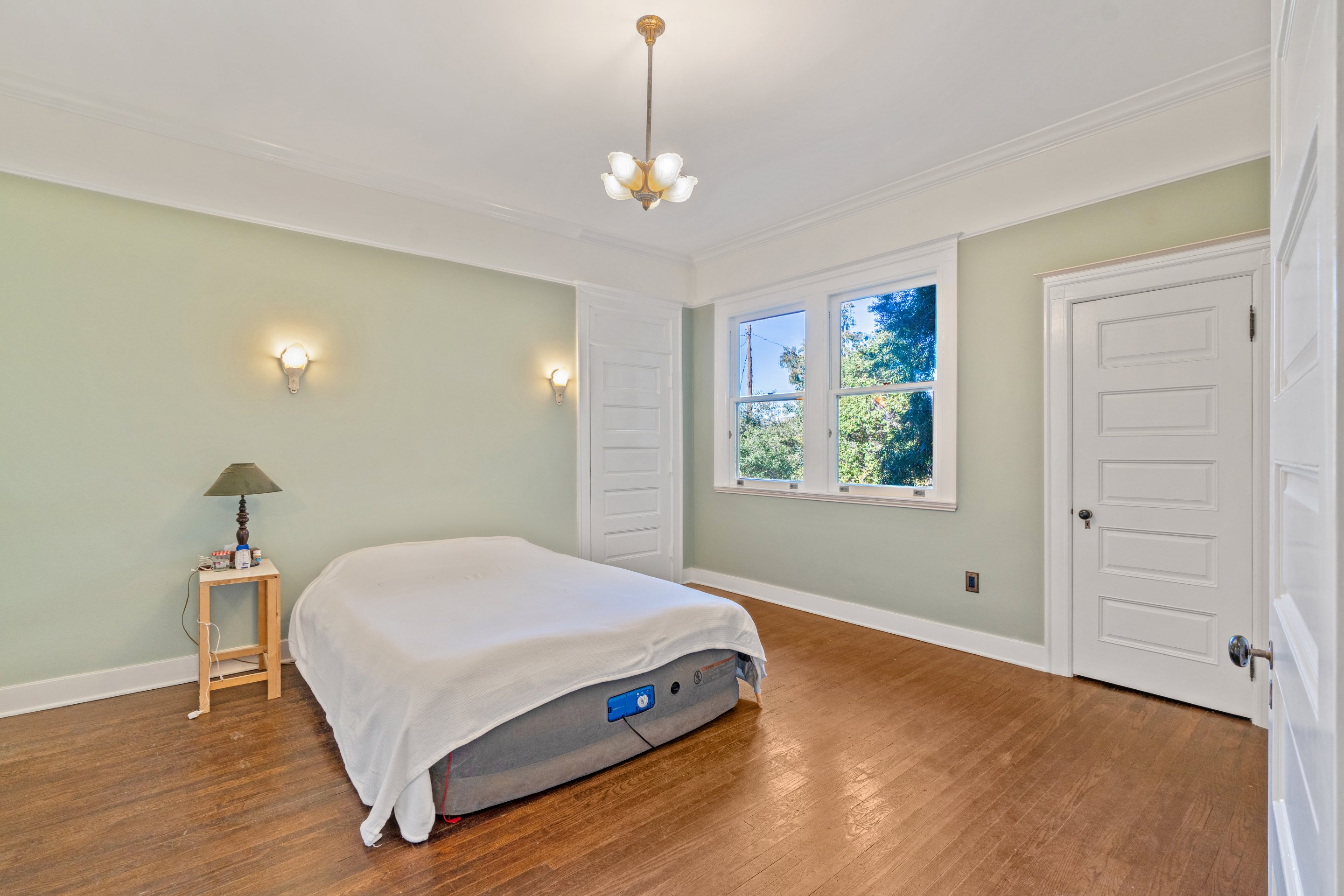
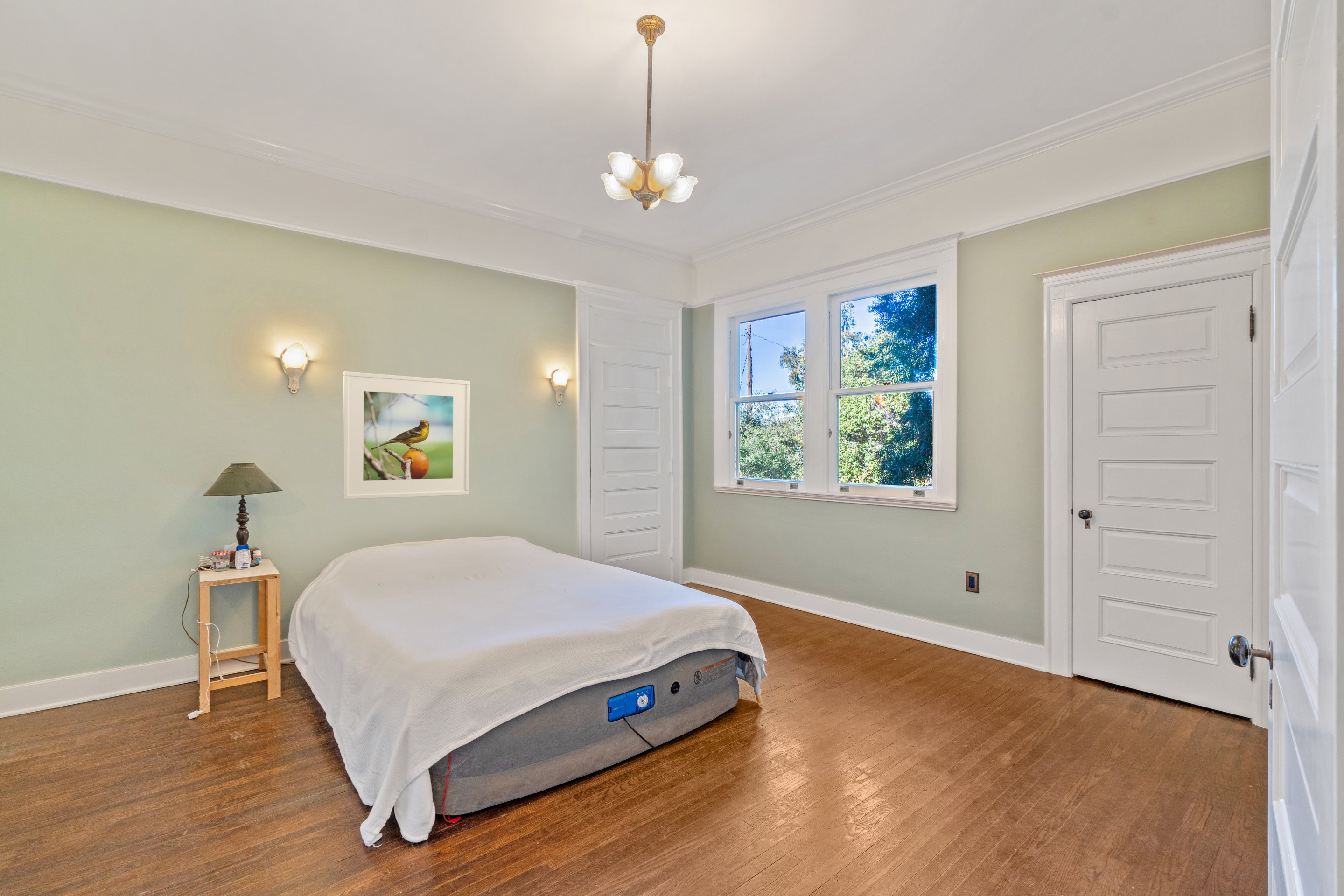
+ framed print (410, 436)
